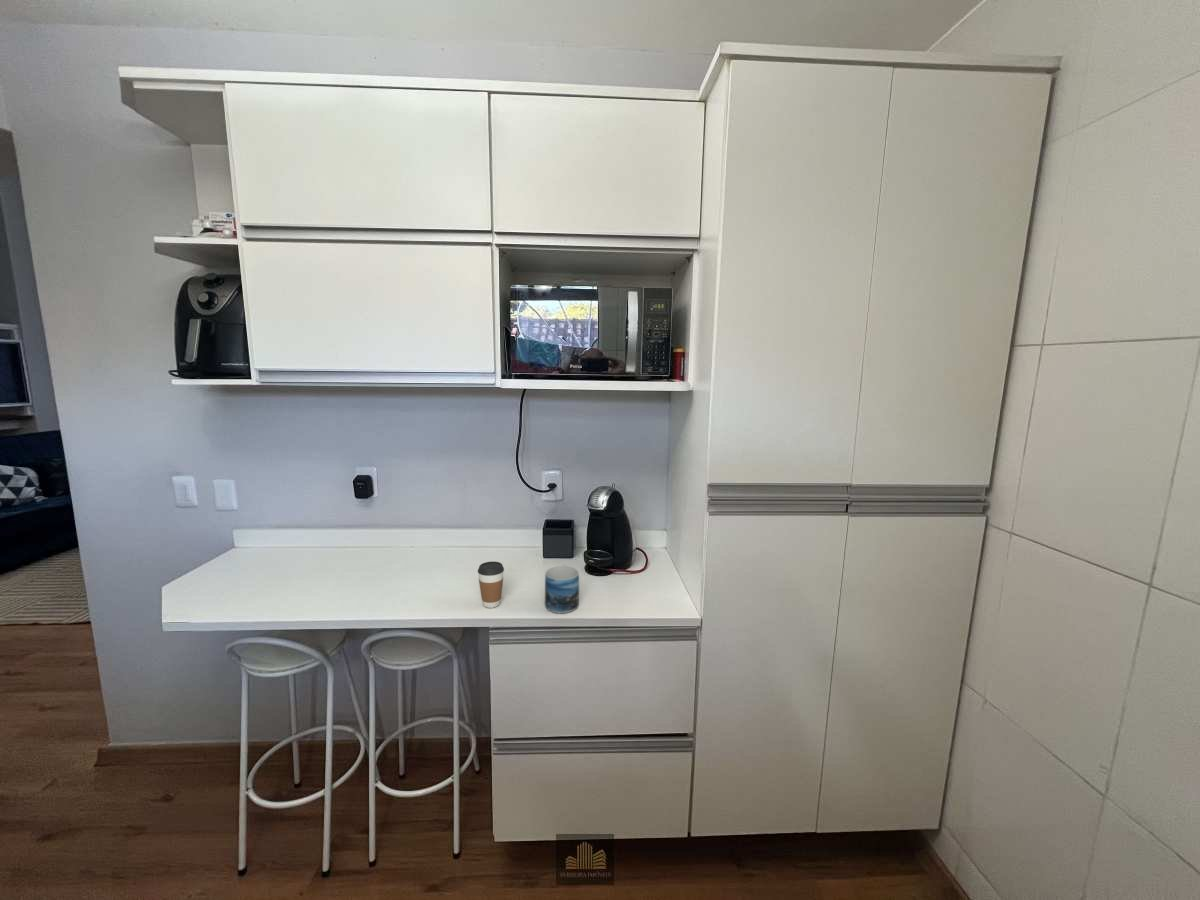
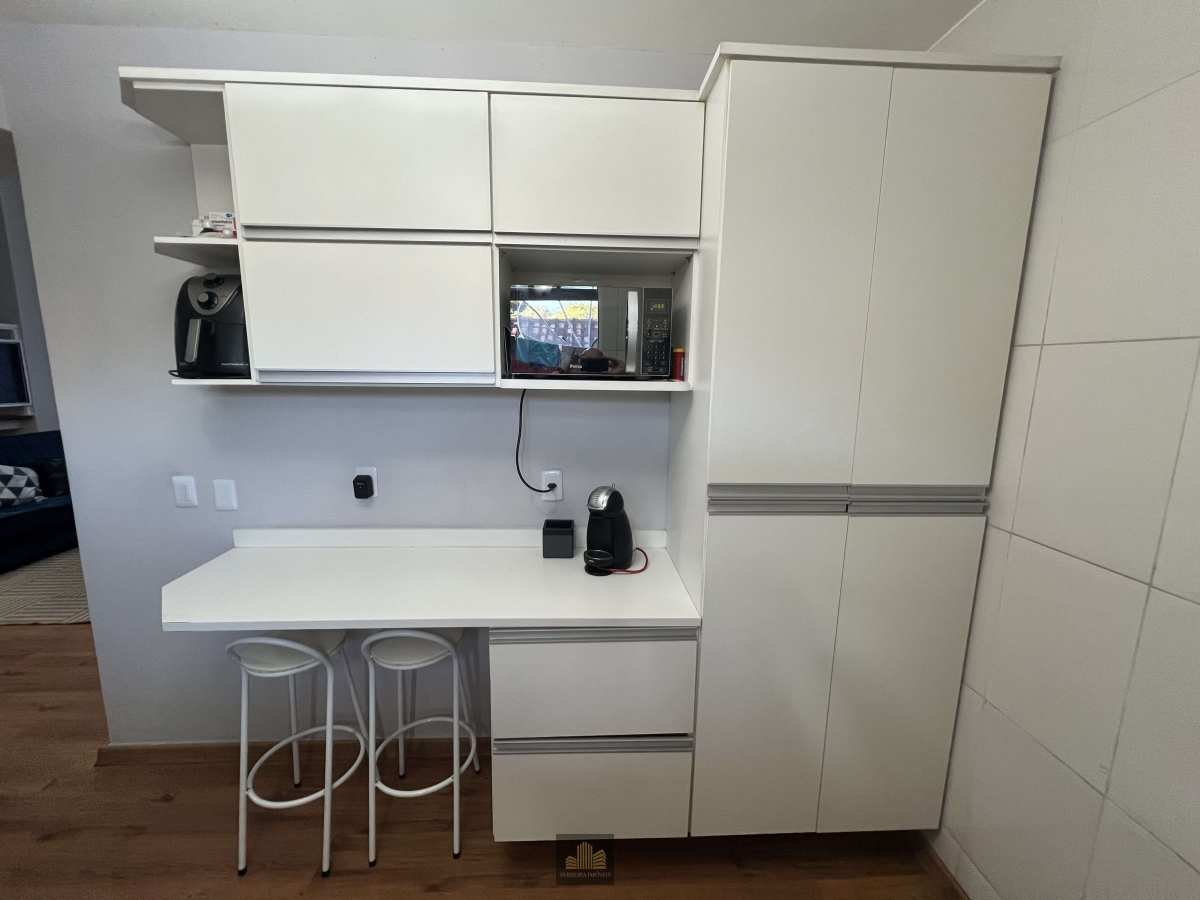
- coffee cup (491, 584)
- mug (562, 585)
